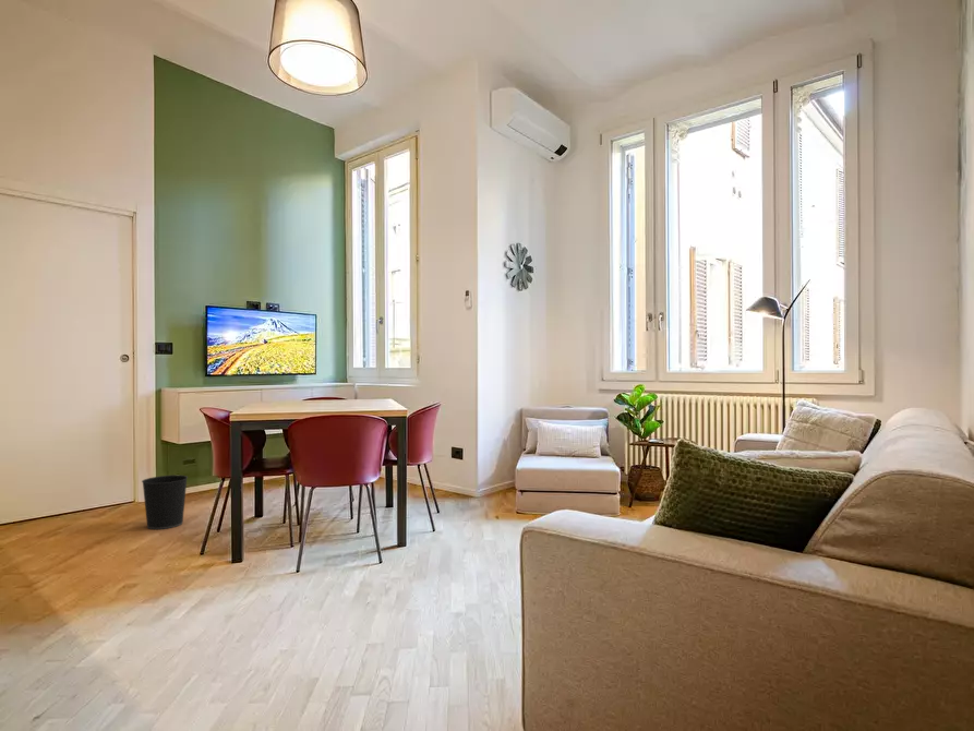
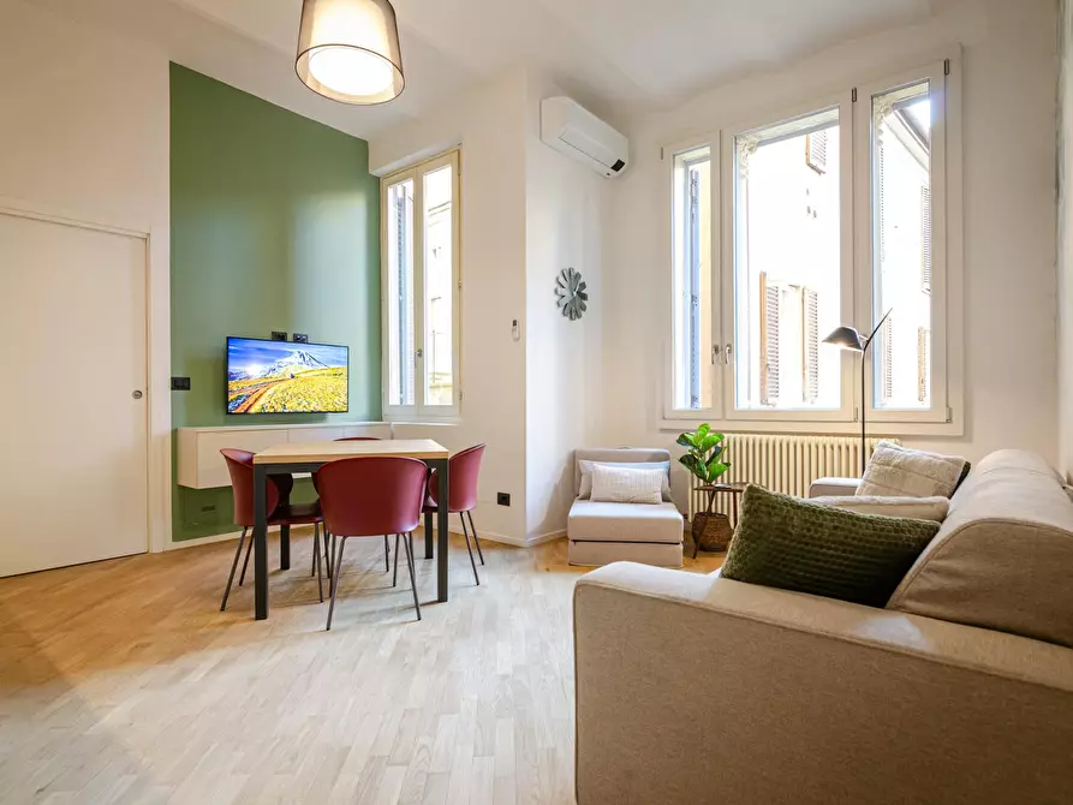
- wastebasket (165, 502)
